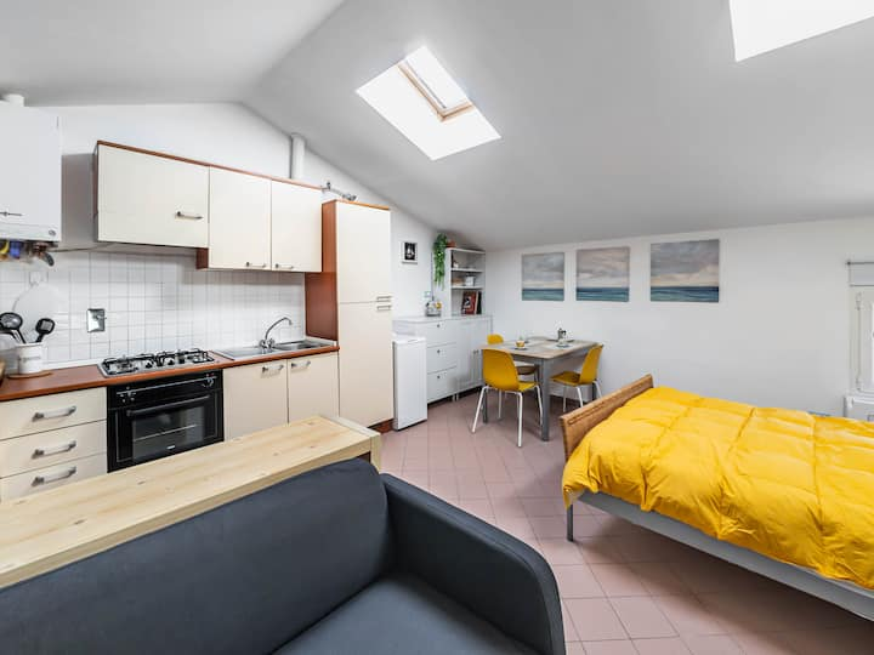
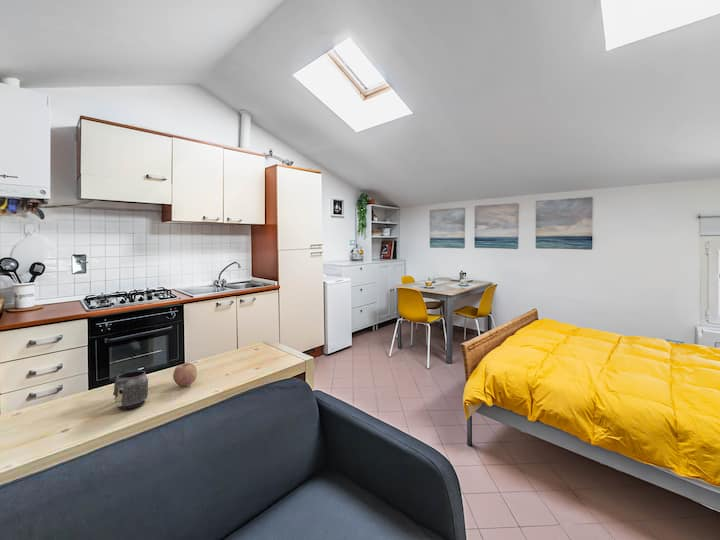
+ fruit (185, 374)
+ mug (128, 388)
